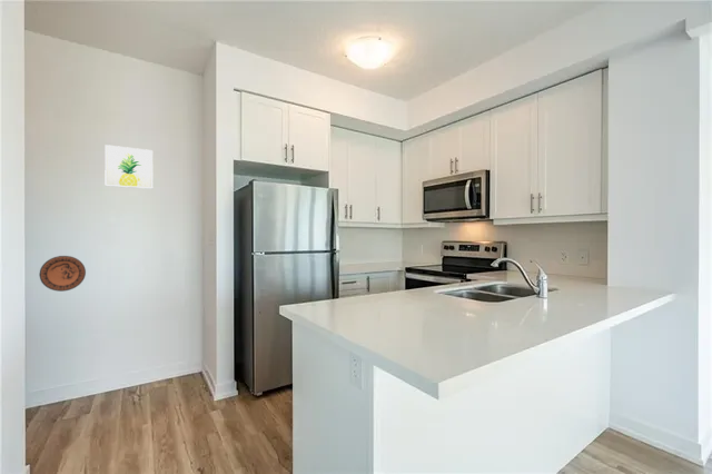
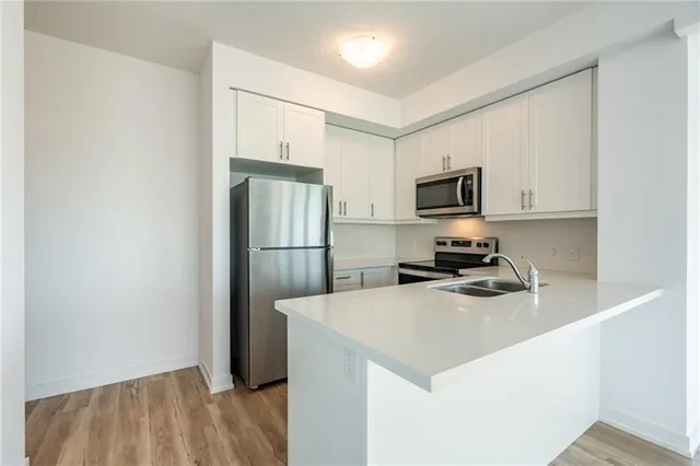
- wall art (129, 167)
- decorative plate (62, 273)
